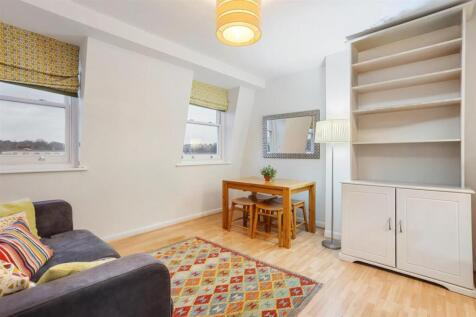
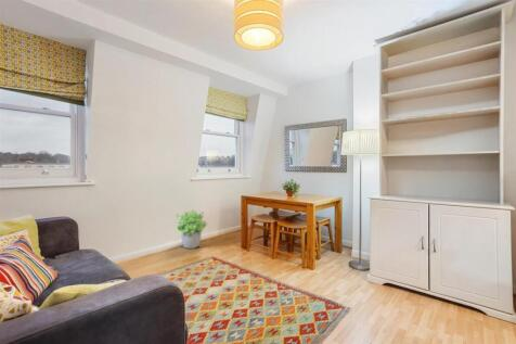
+ potted plant (192, 228)
